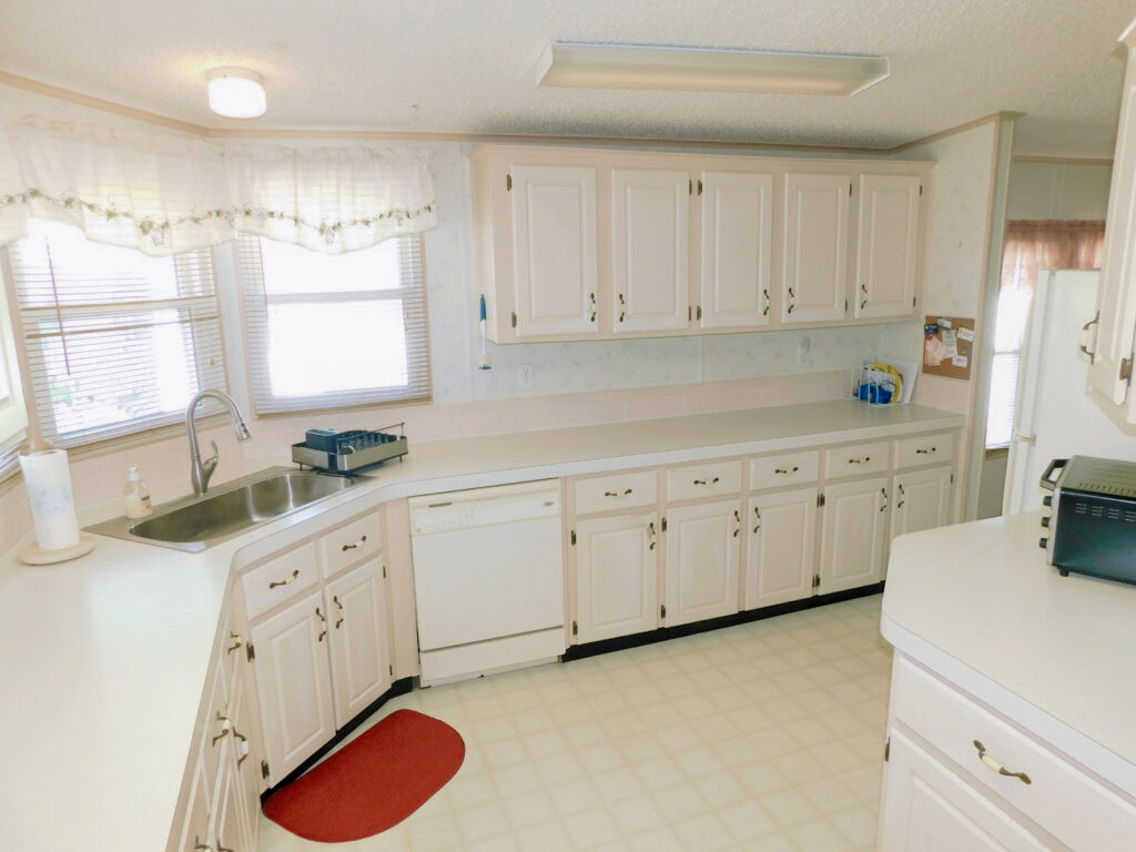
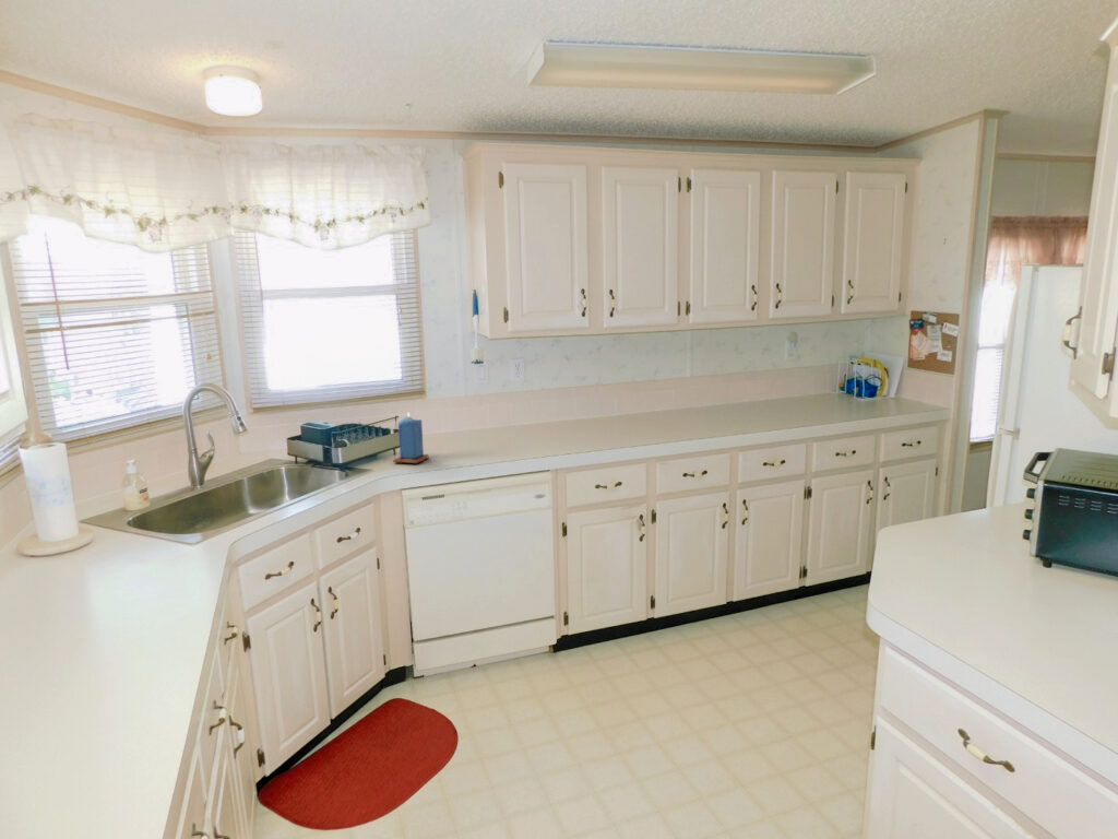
+ candle (409, 436)
